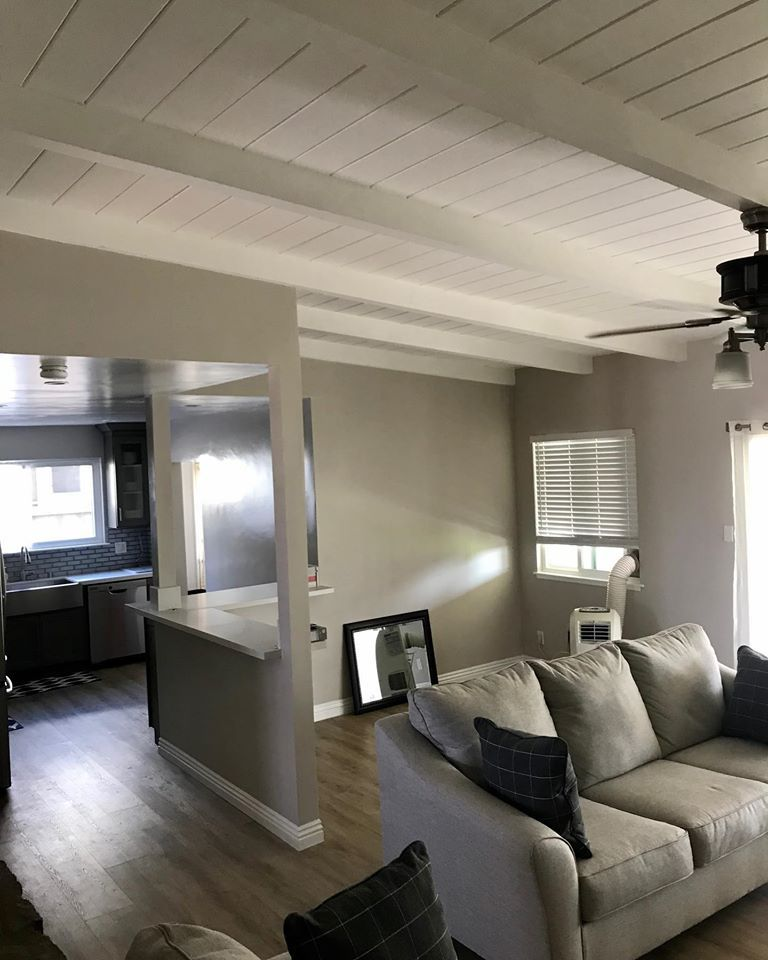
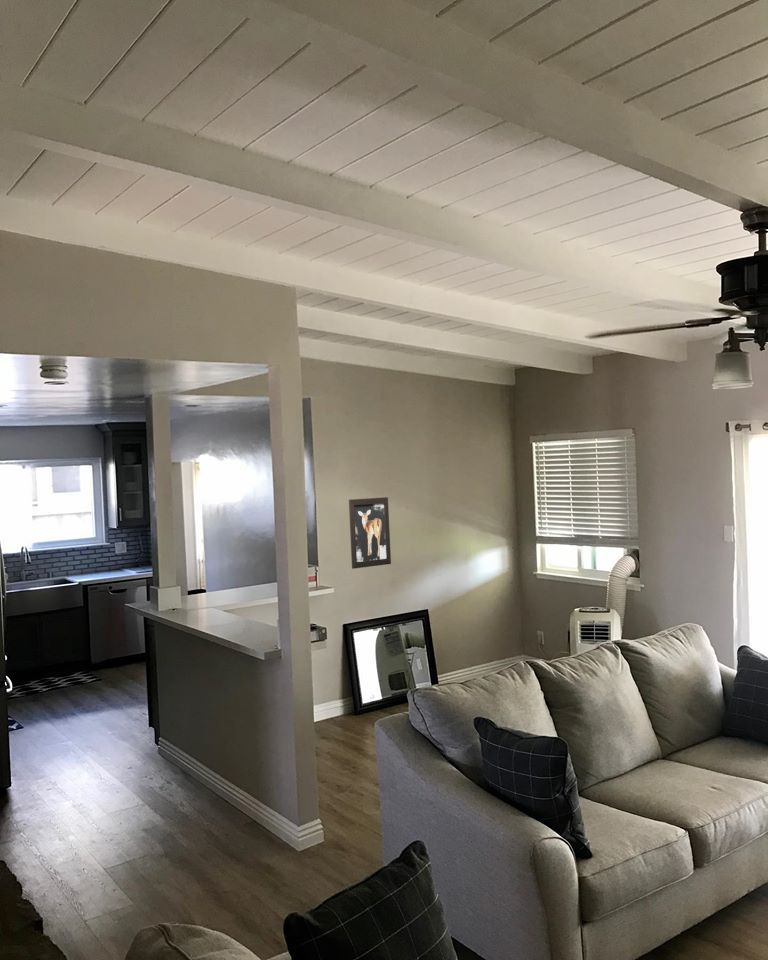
+ wall art (370, 532)
